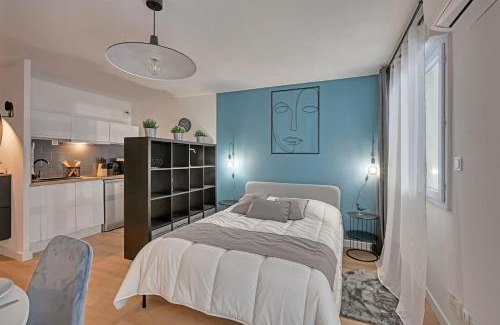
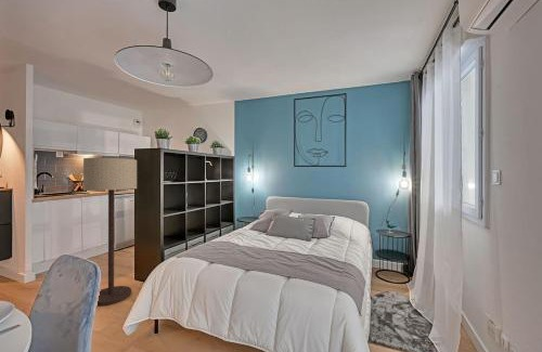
+ floor lamp (111, 227)
